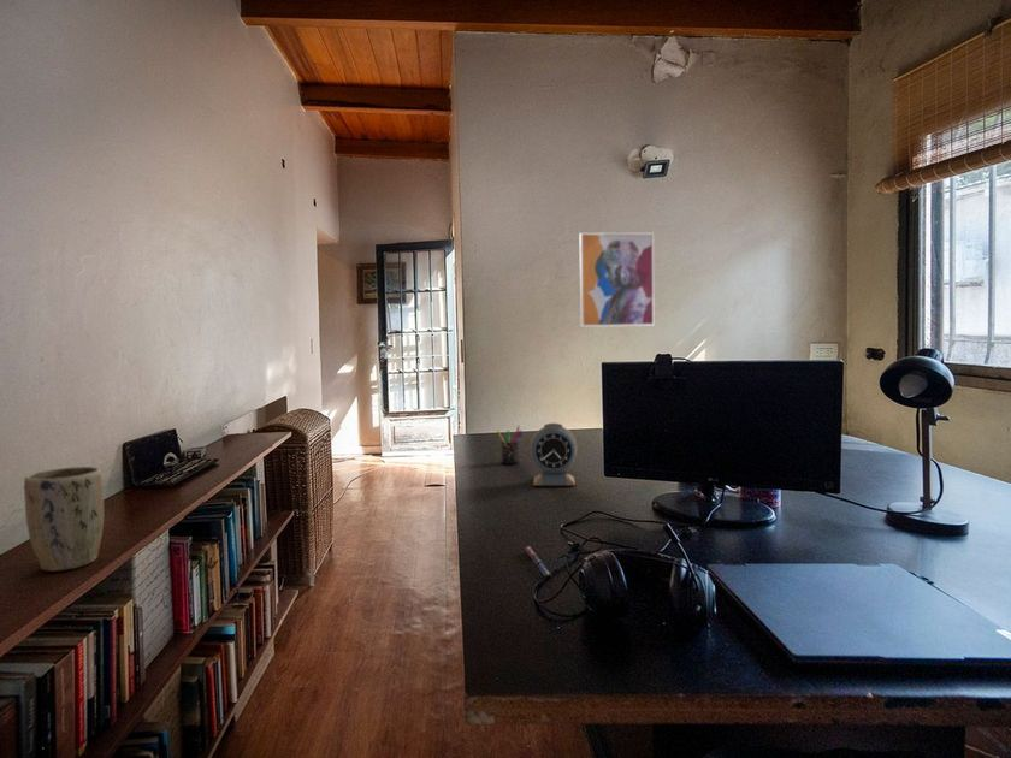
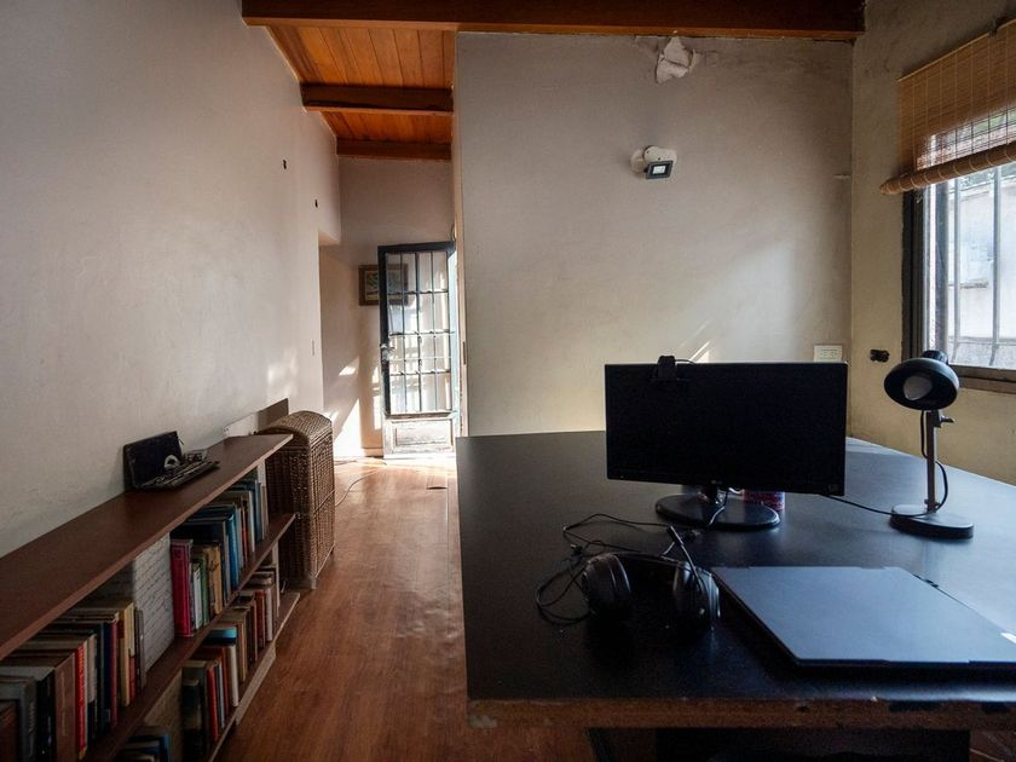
- pen holder (510, 444)
- plant pot (66, 517)
- wall art (616, 279)
- alarm clock (554, 452)
- pen (537, 559)
